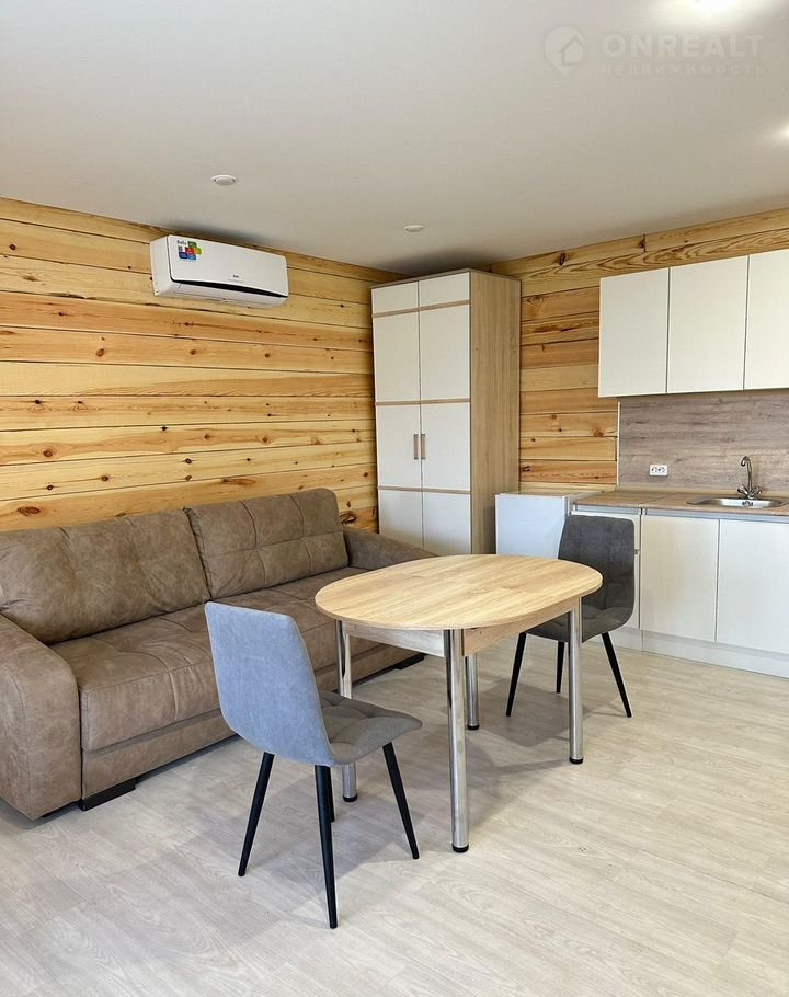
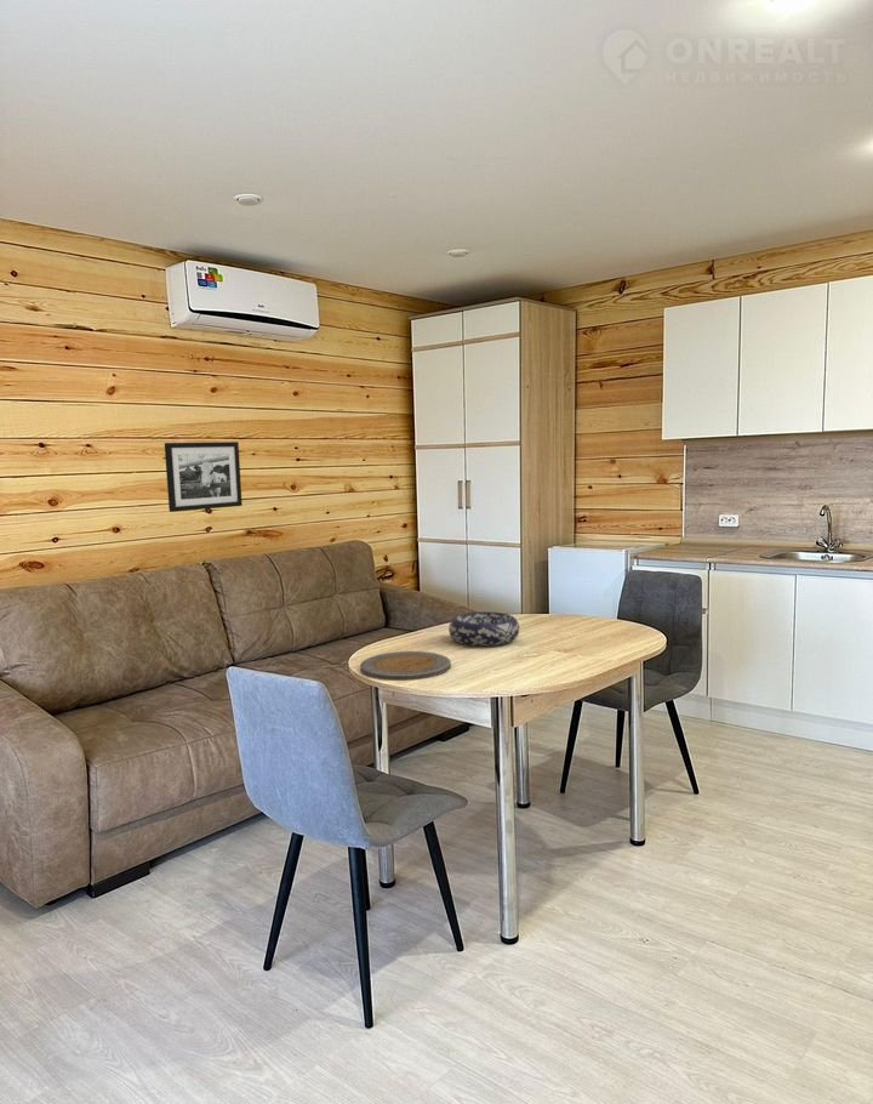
+ plate (405, 665)
+ decorative bowl (484, 628)
+ picture frame (204, 476)
